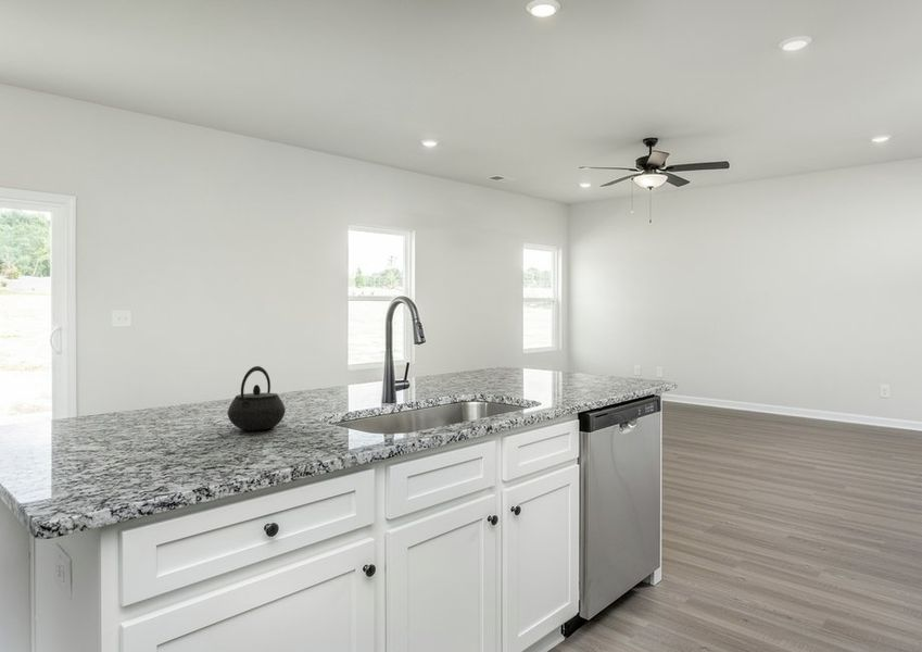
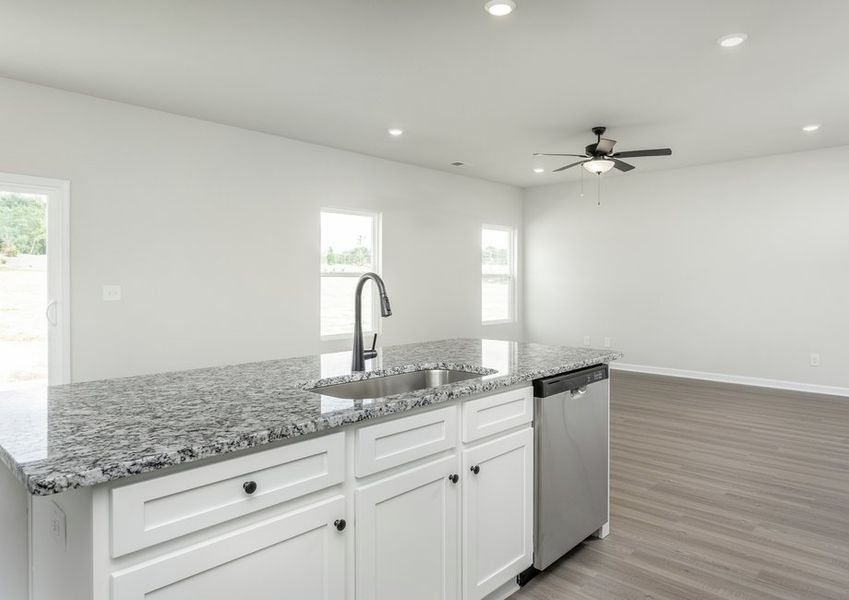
- kettle (258, 396)
